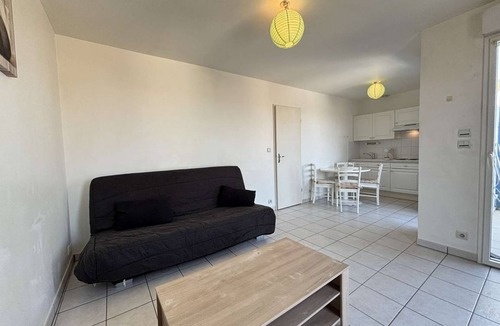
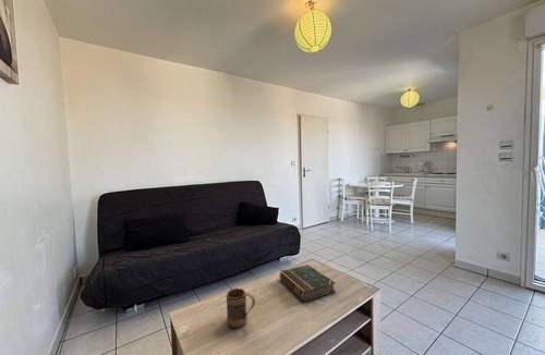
+ book (305, 280)
+ mug (241, 307)
